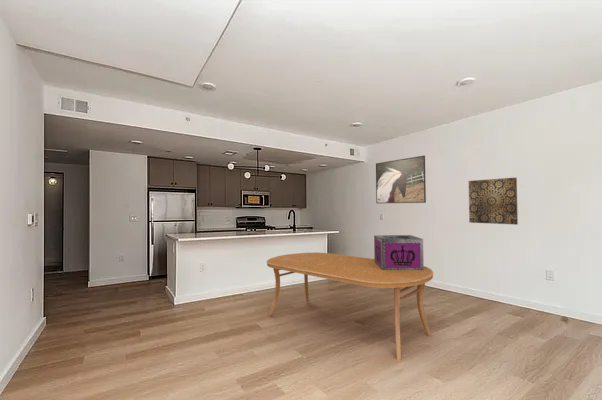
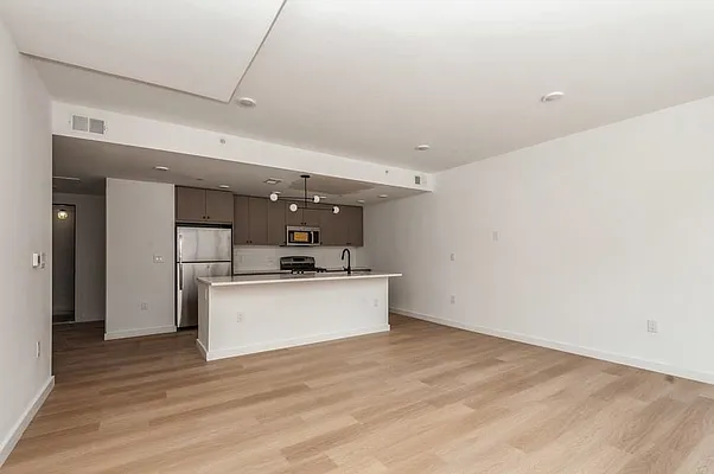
- dining table (346, 282)
- decorative box (397, 251)
- wall art (491, 201)
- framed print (398, 181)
